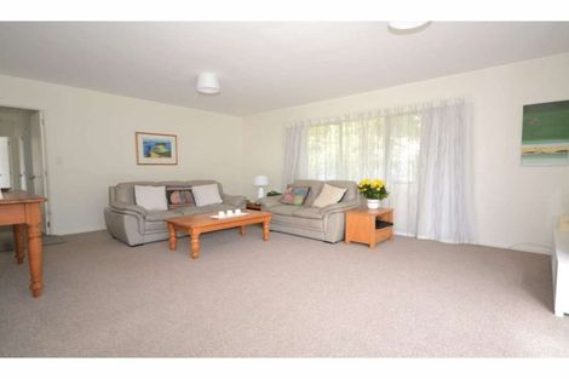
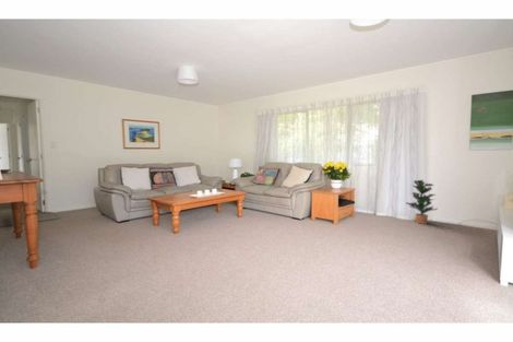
+ potted plant (421, 200)
